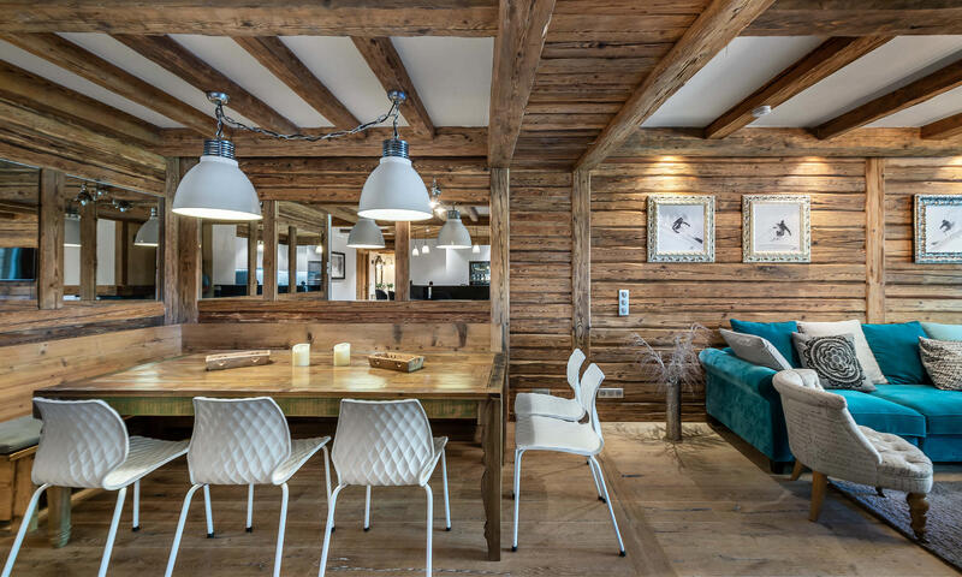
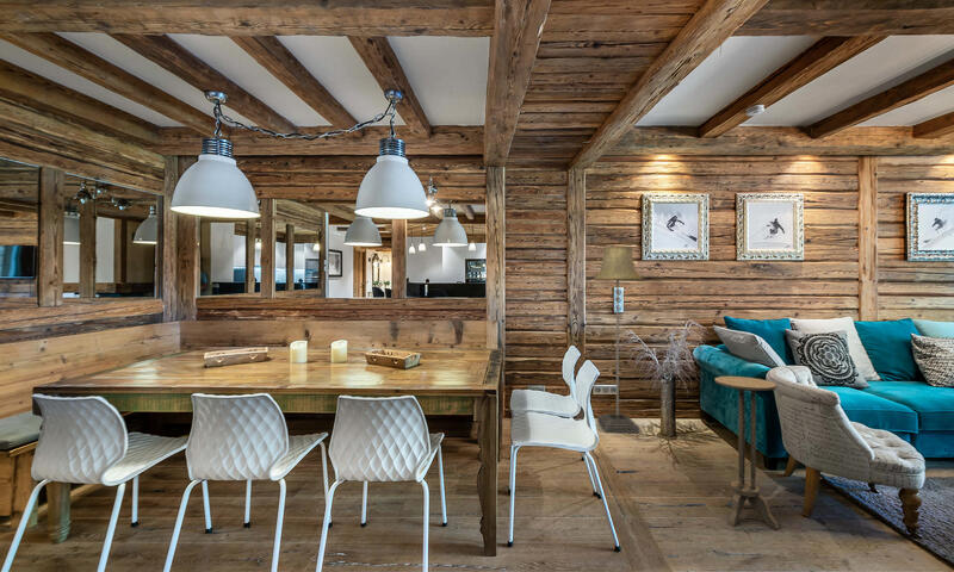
+ side table (744, 448)
+ floor lamp (617, 337)
